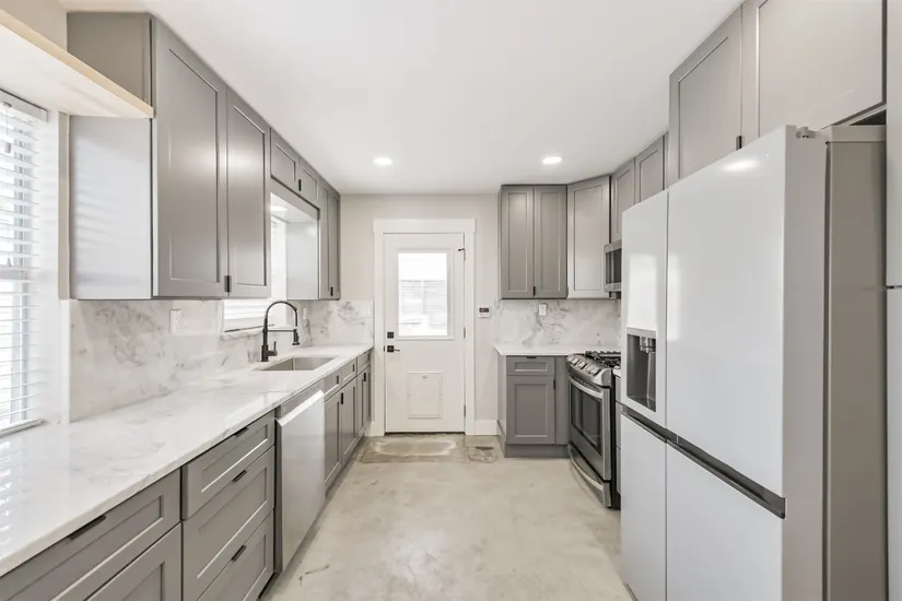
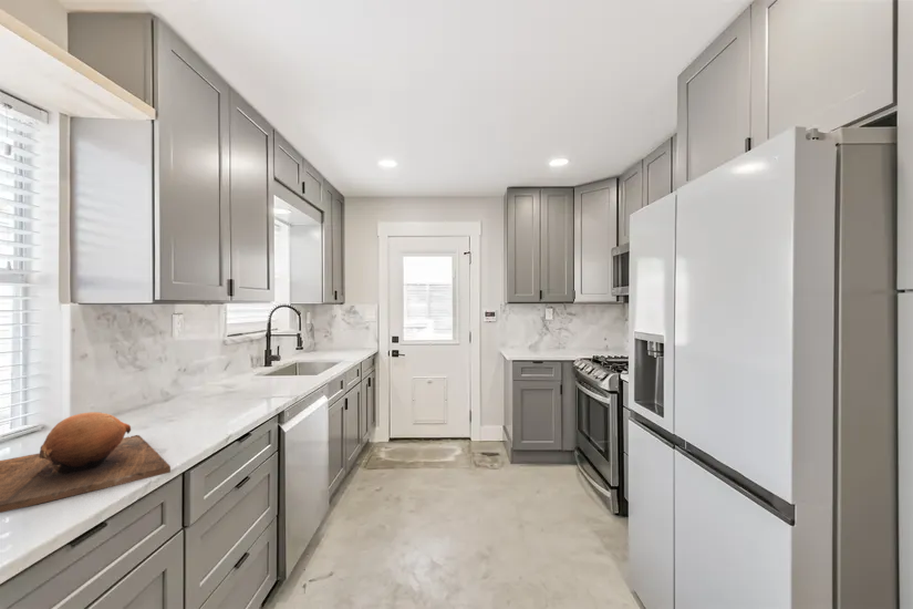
+ chopping board (77, 441)
